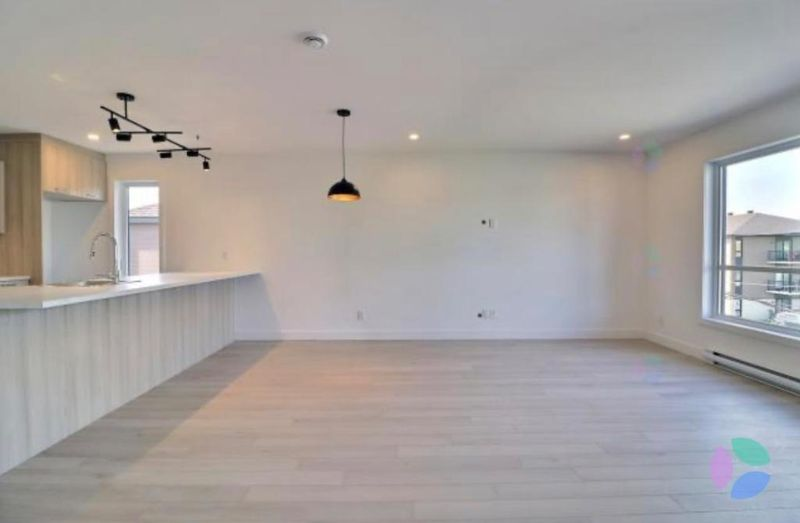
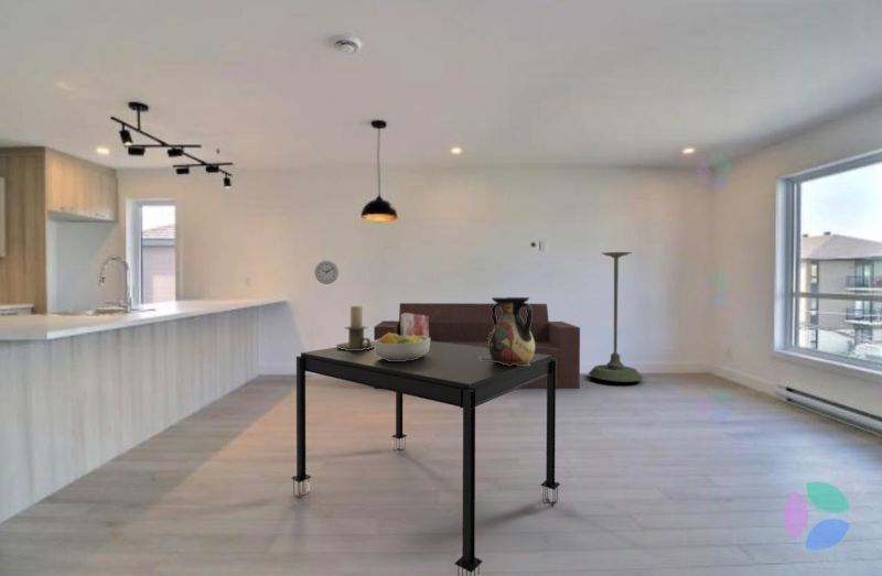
+ sofa (474, 343)
+ candle holder (356, 326)
+ wall clock (326, 272)
+ vase (507, 328)
+ fruit bowl (402, 344)
+ dining table (406, 435)
+ plant stand (615, 316)
